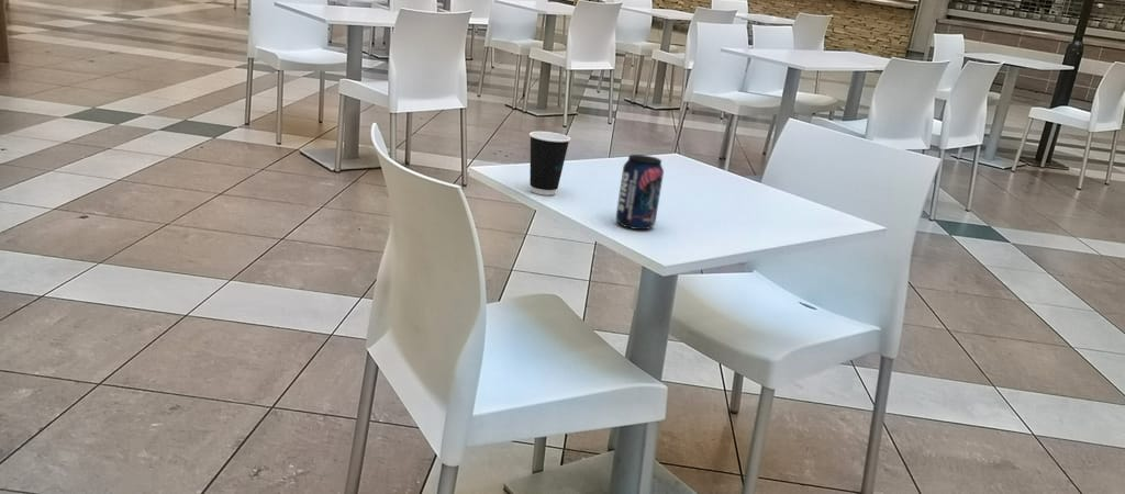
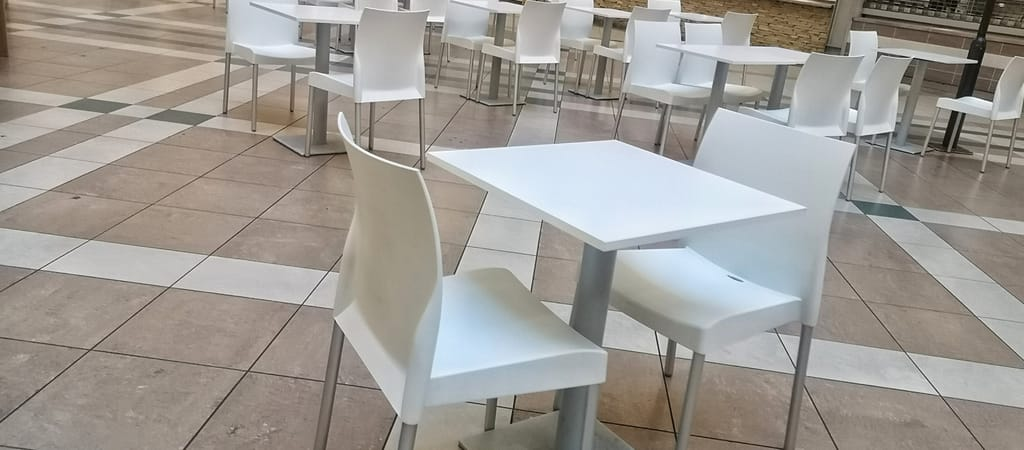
- beverage can (639, 191)
- dixie cup (546, 164)
